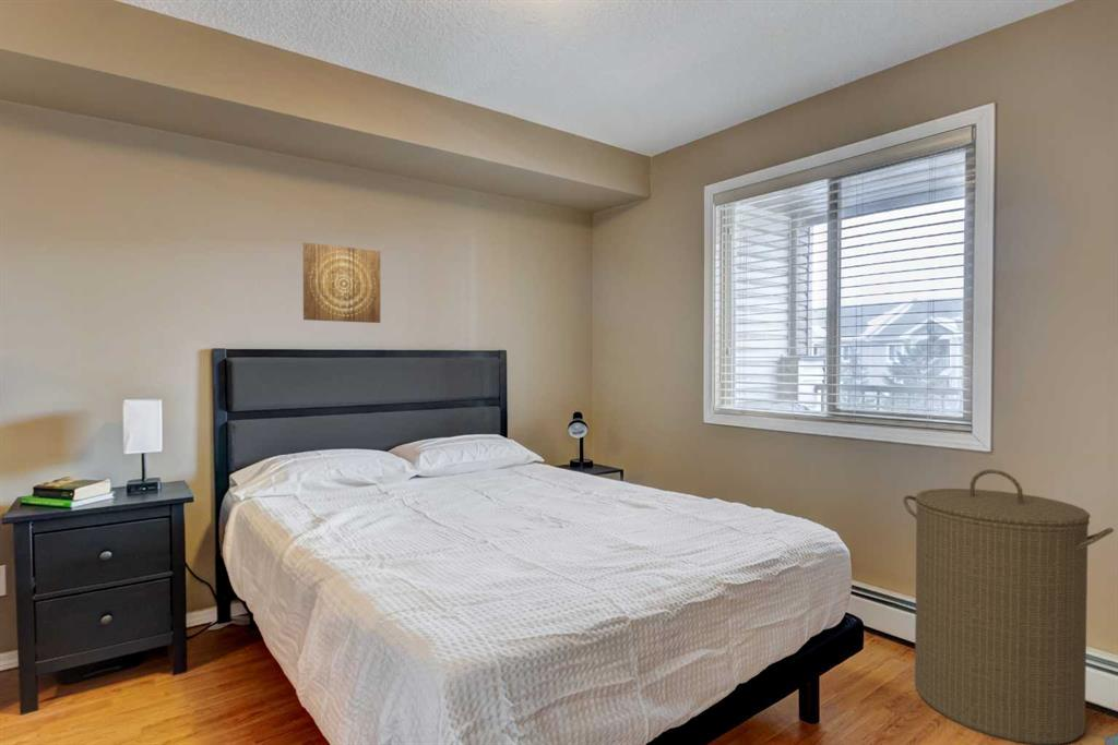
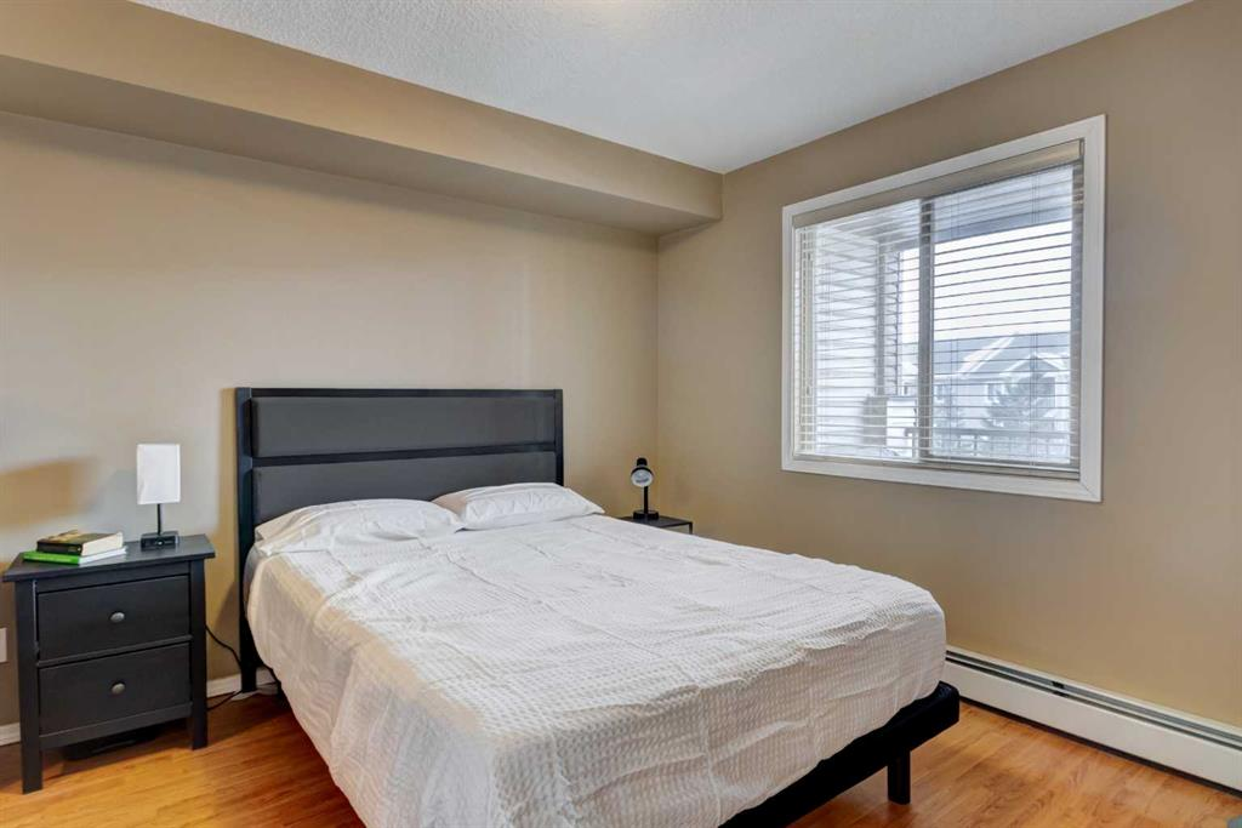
- wall art (343, 284)
- laundry hamper (996, 587)
